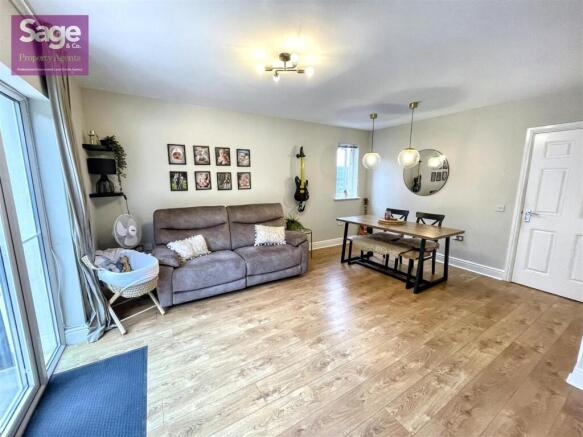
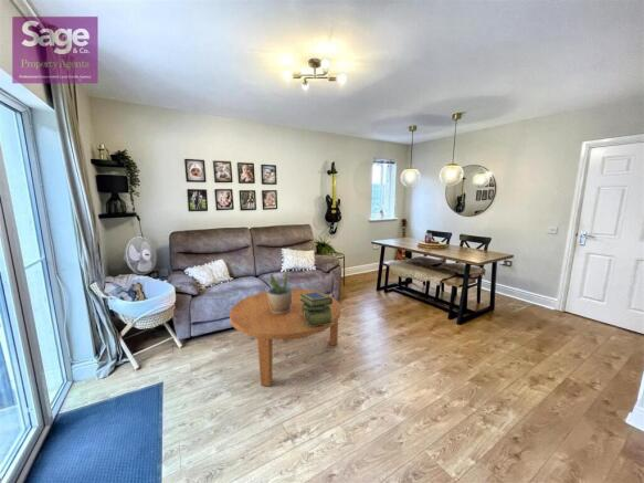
+ potted plant (279, 288)
+ coffee table (287, 328)
+ stack of books (315, 306)
